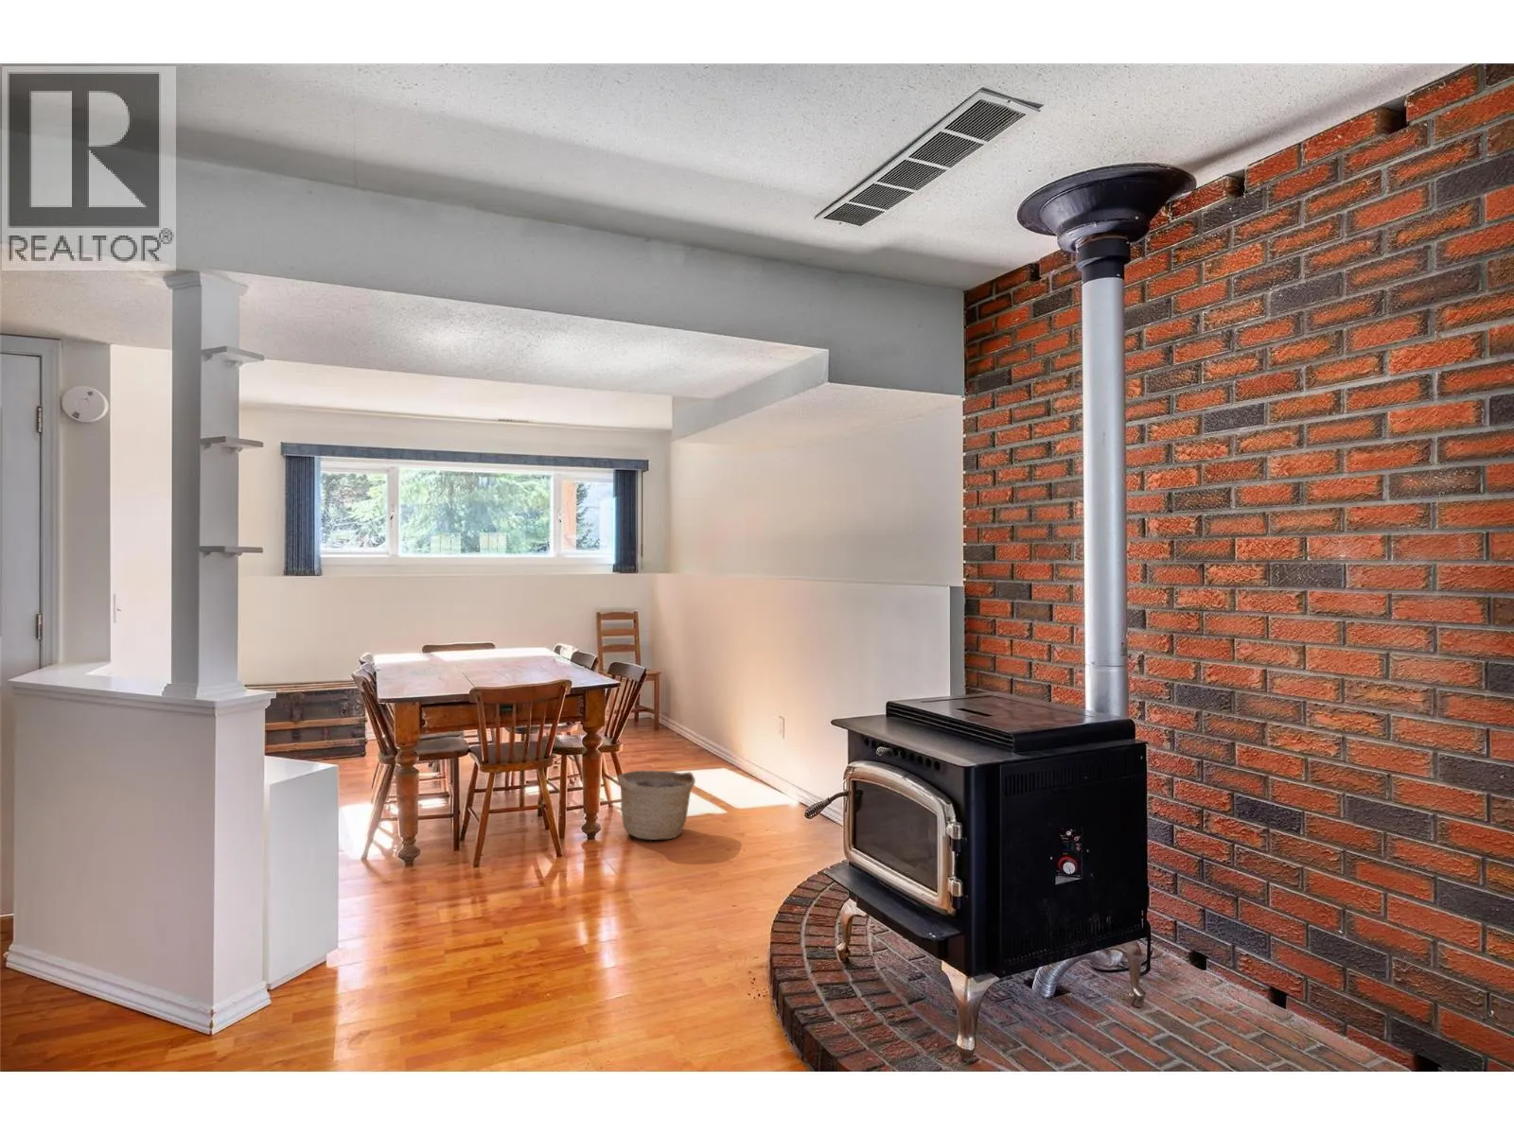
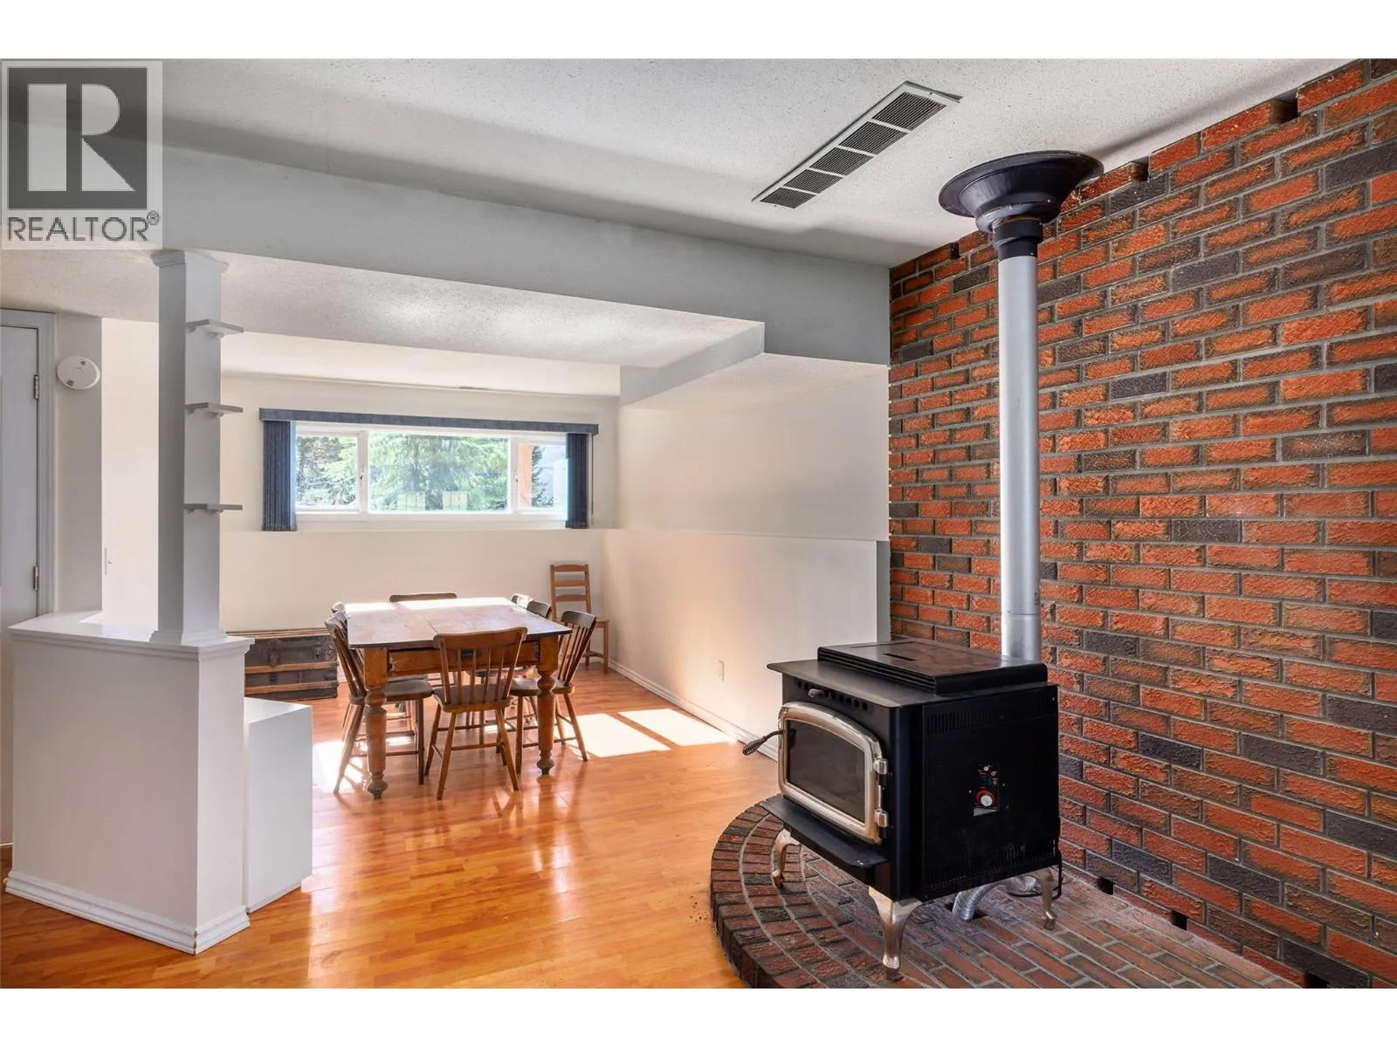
- basket (656, 801)
